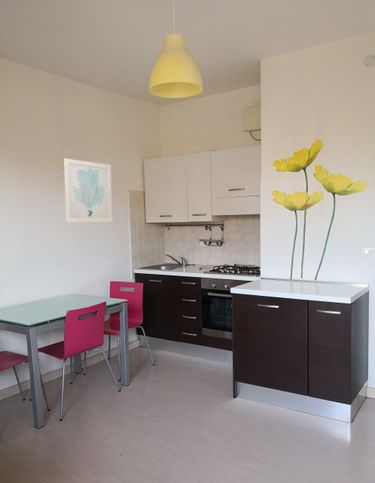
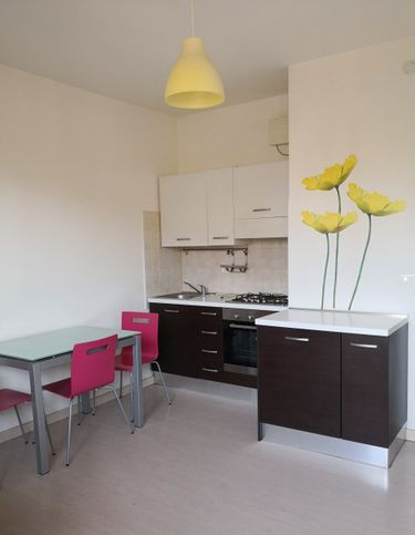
- wall art (89, 192)
